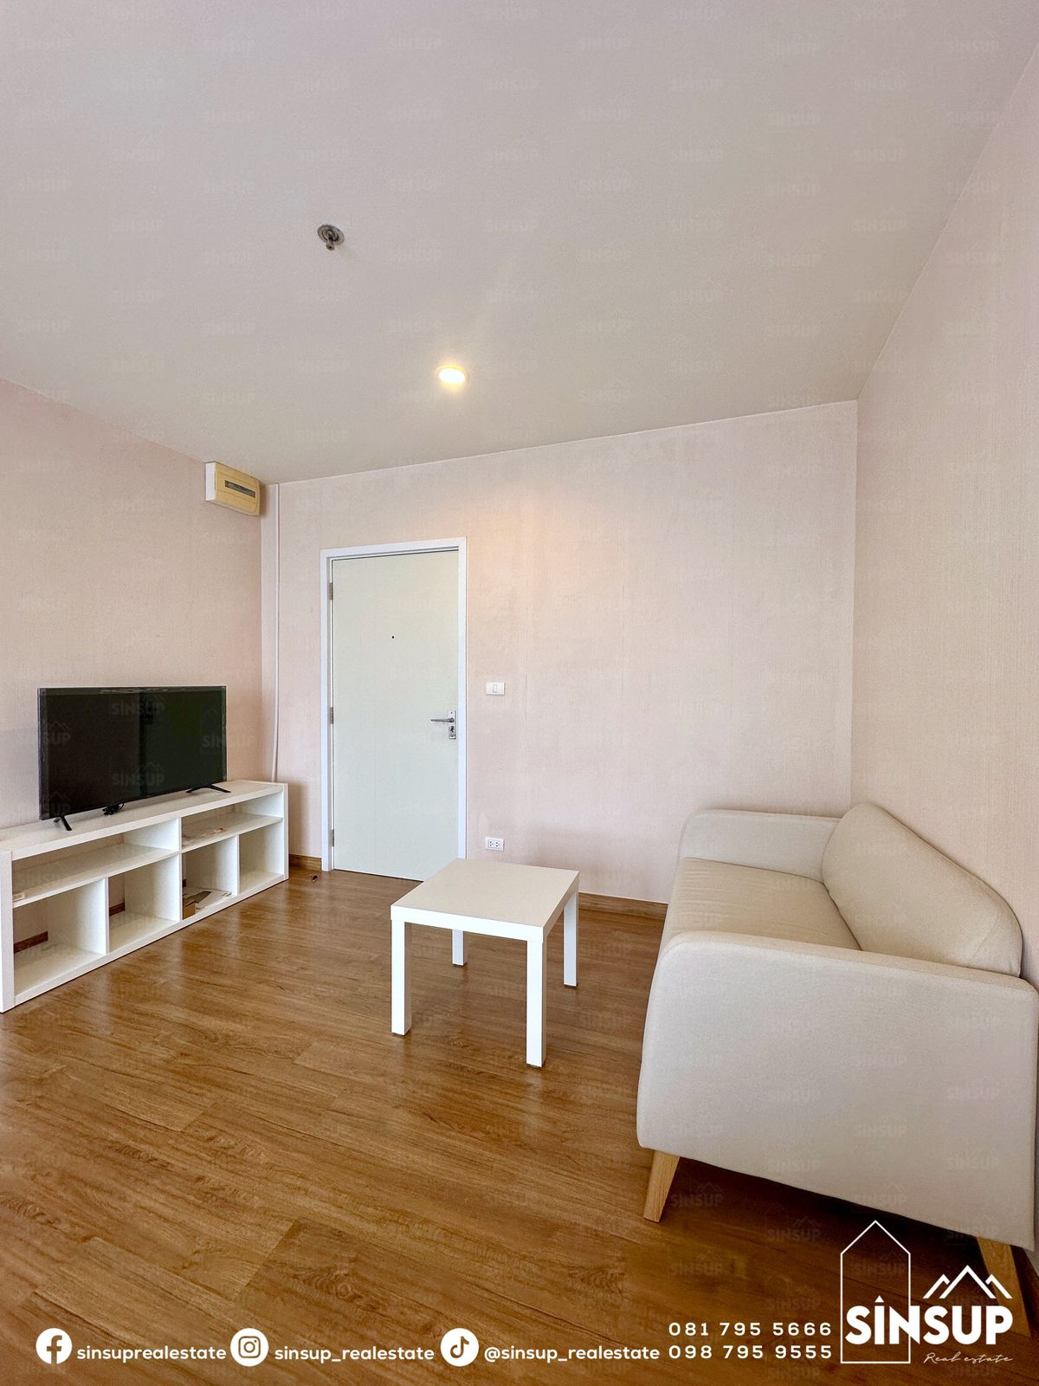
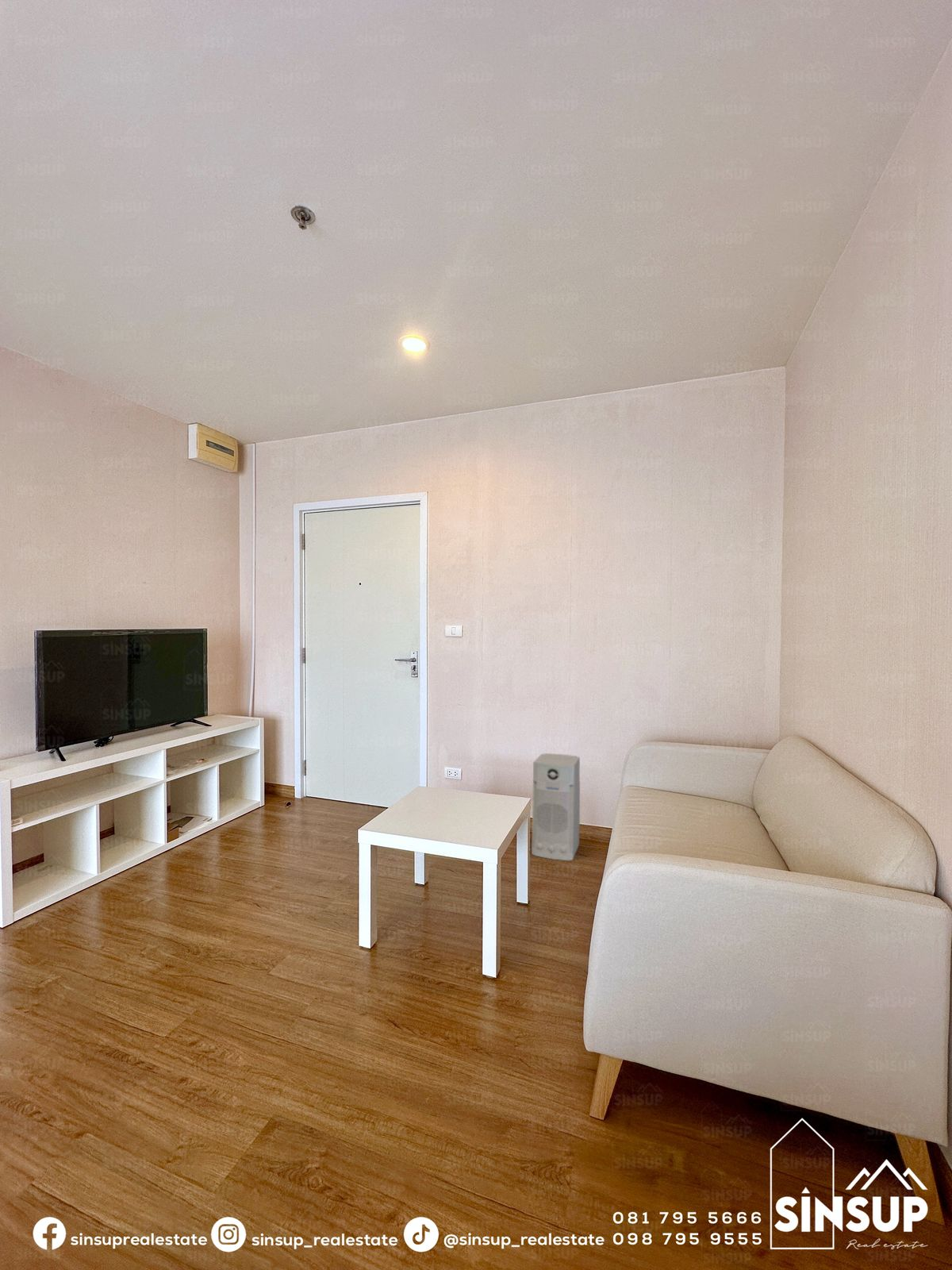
+ air purifier (556, 803)
